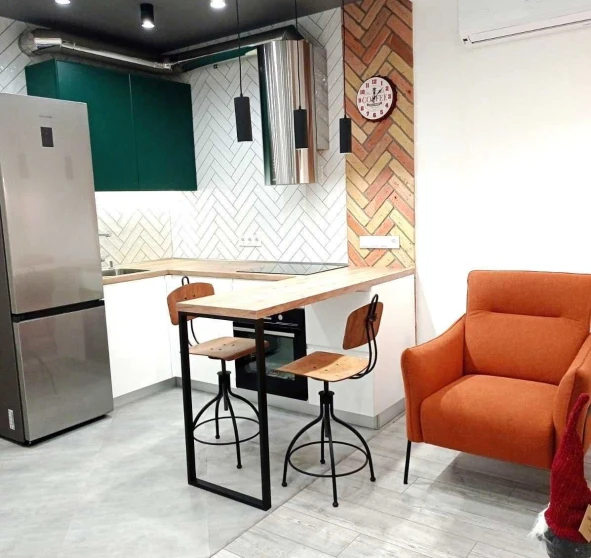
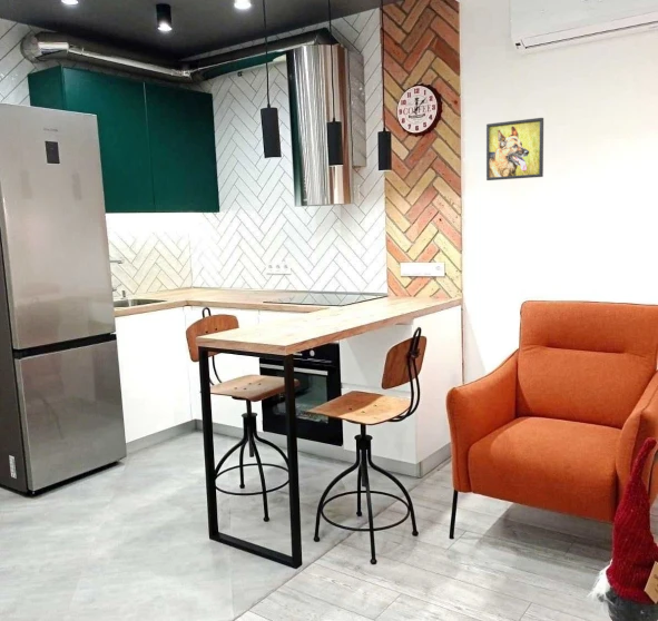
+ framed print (513, 149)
